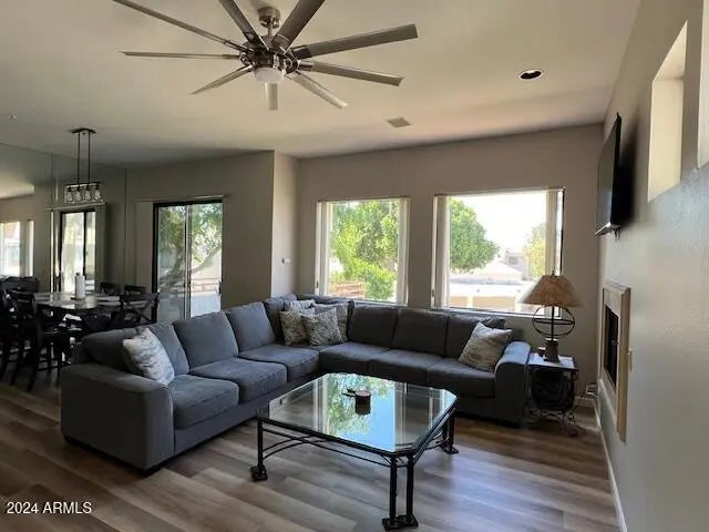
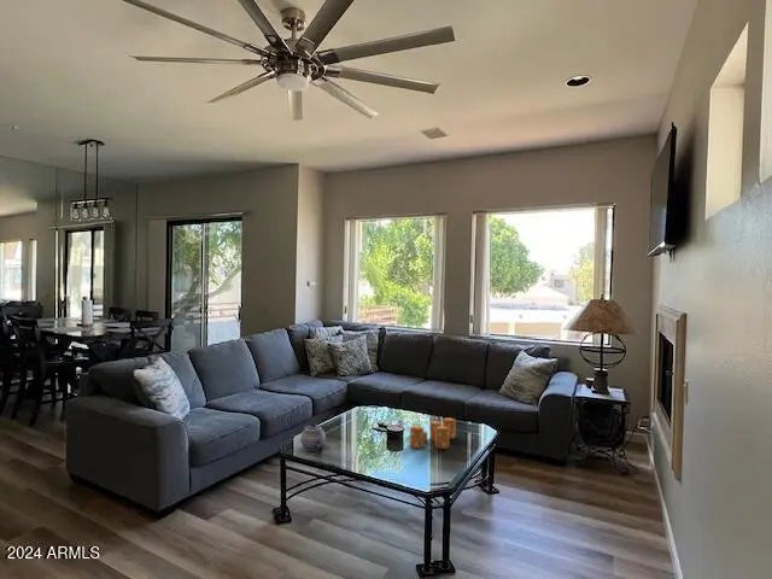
+ candle (432, 432)
+ teapot (312, 435)
